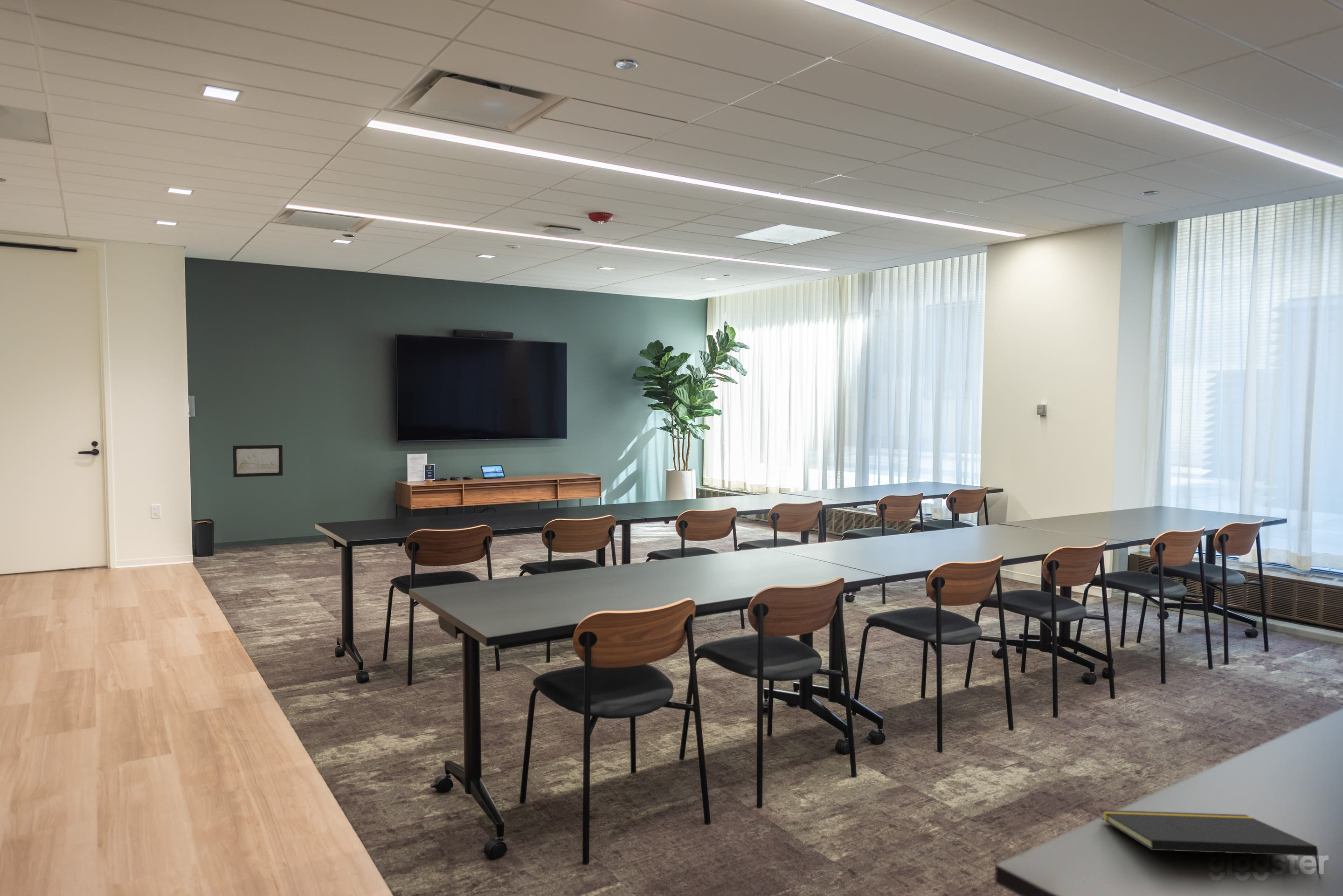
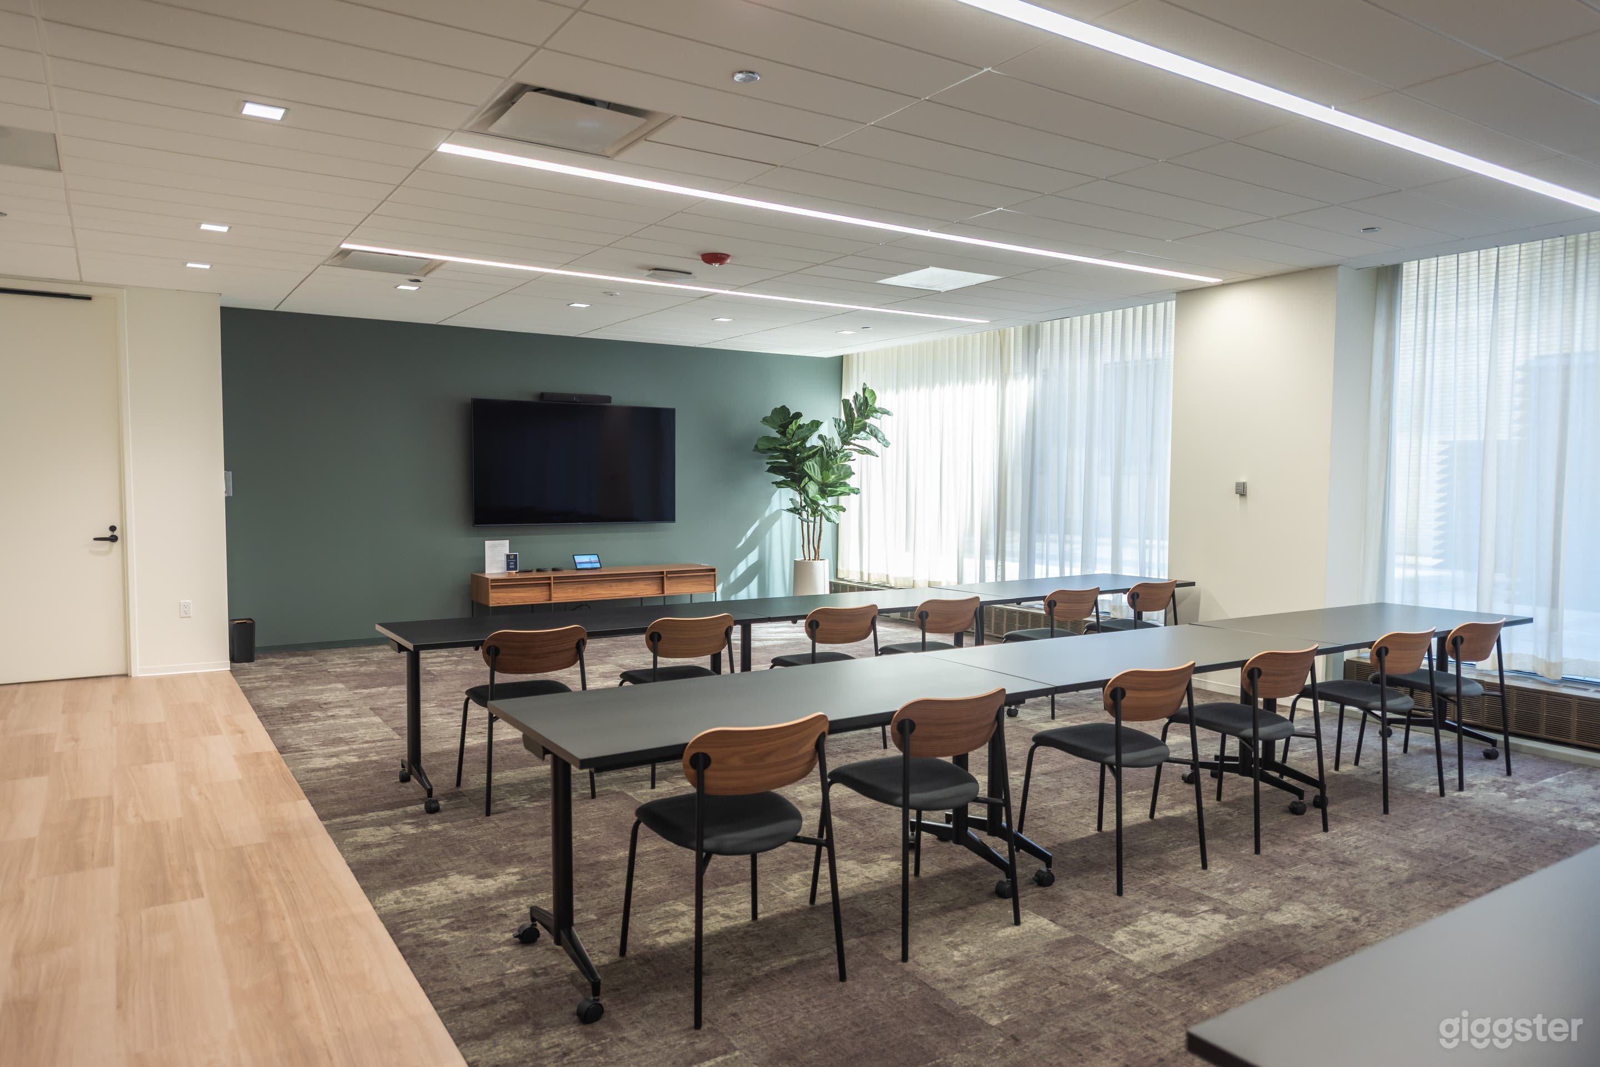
- notepad (1201, 831)
- wall art (258, 461)
